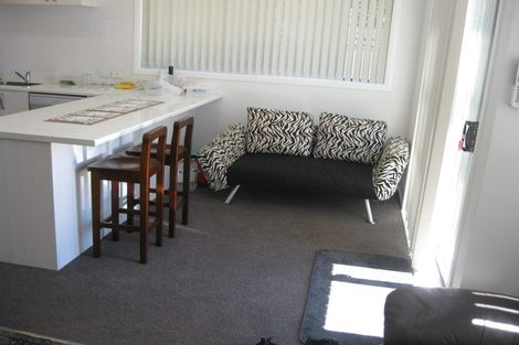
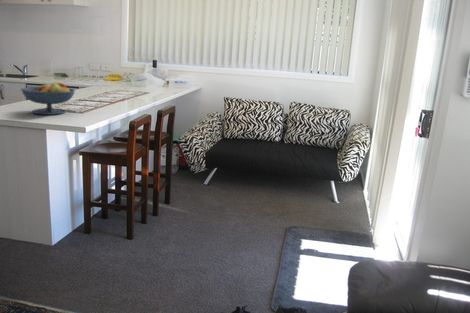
+ fruit bowl (48, 96)
